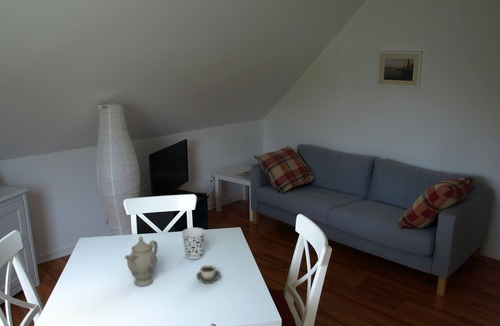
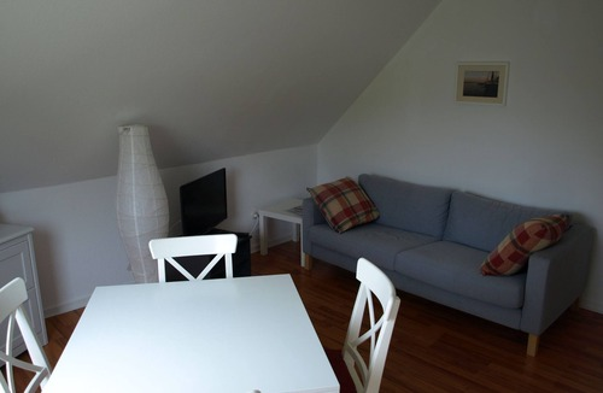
- cup (208, 274)
- cup (194, 243)
- chinaware (142, 259)
